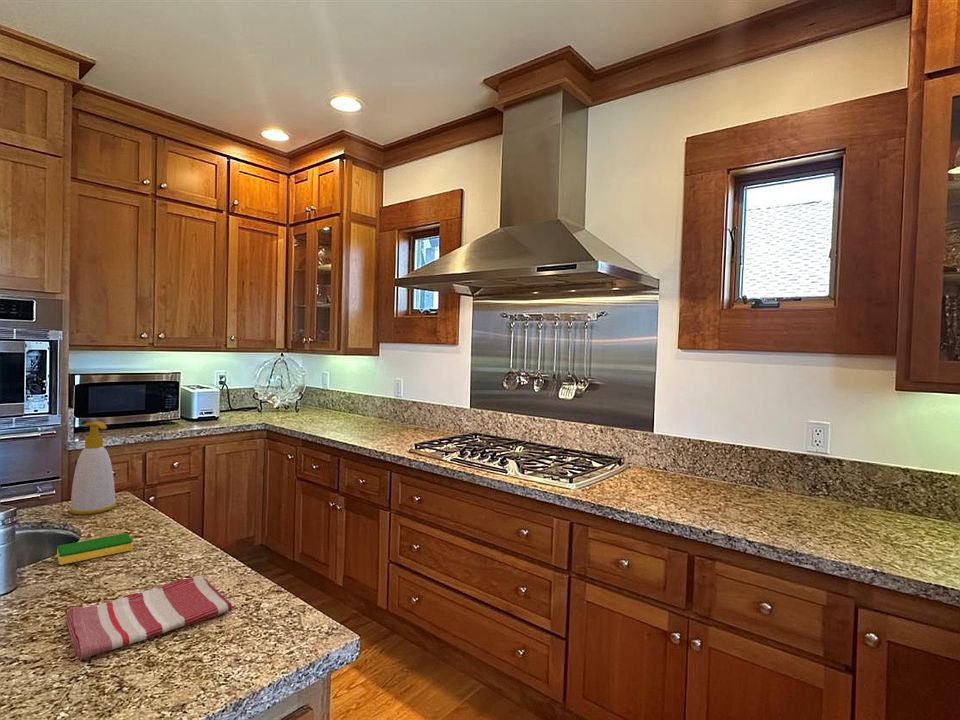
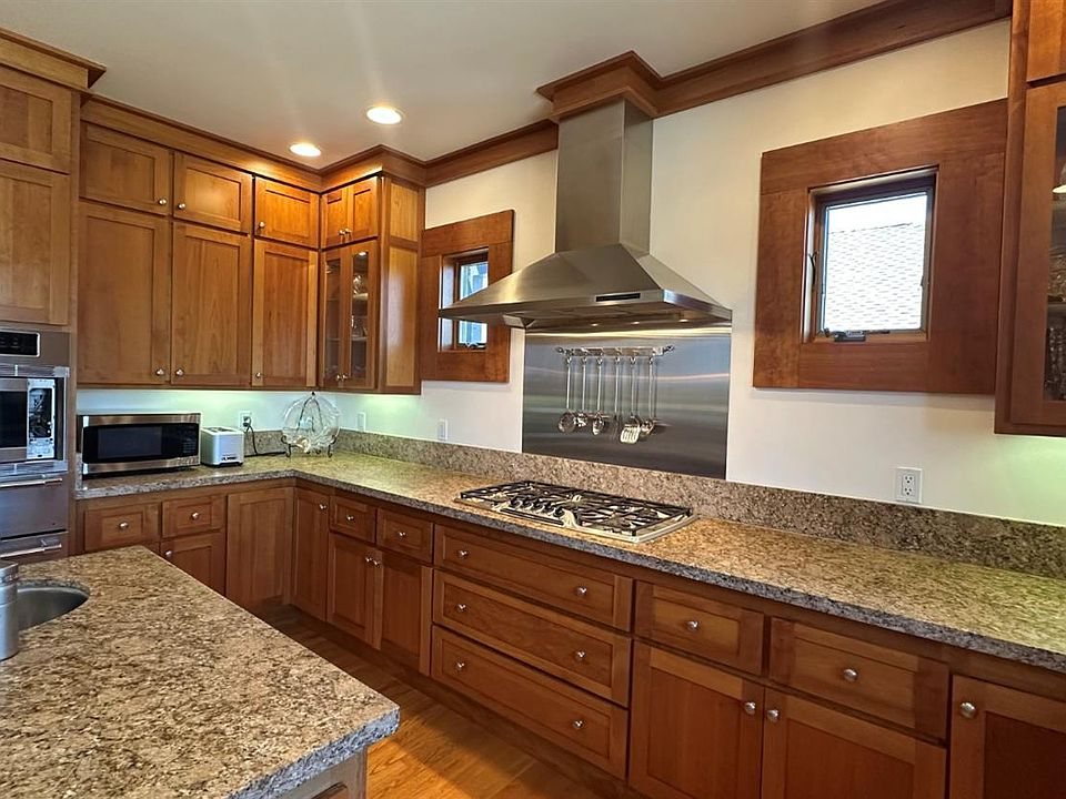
- dish towel (150, 610)
- dish sponge (95, 547)
- soap bottle (94, 465)
